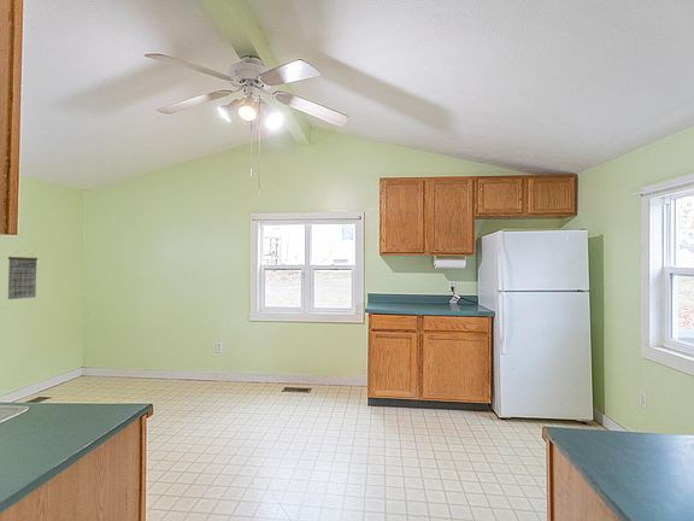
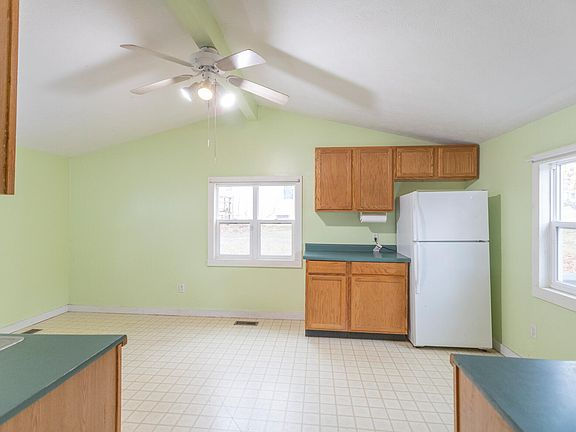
- calendar (23, 273)
